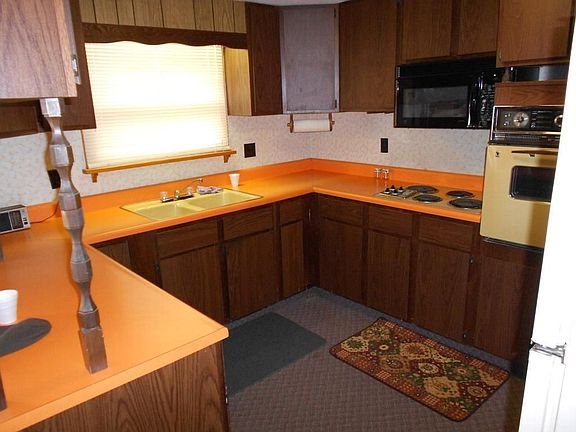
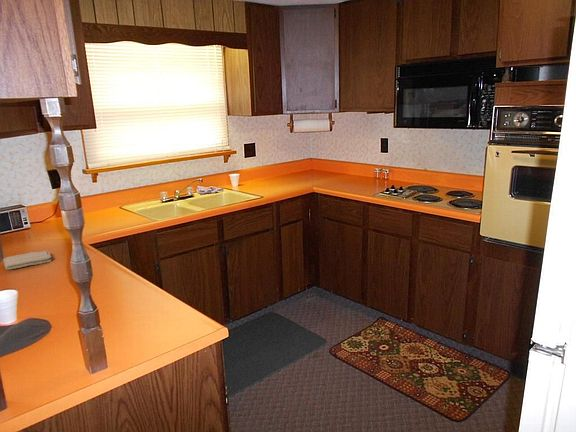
+ washcloth (27, 259)
